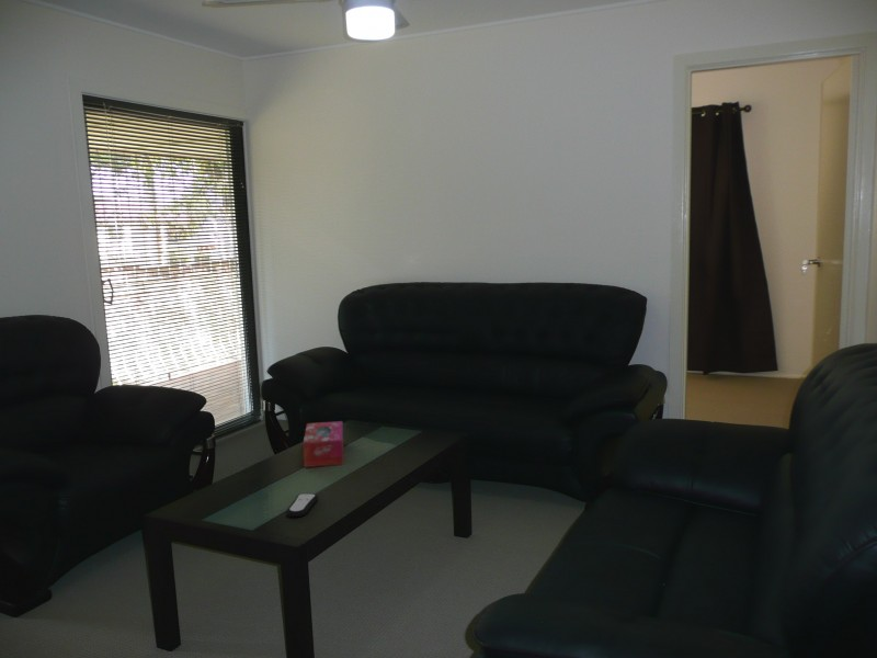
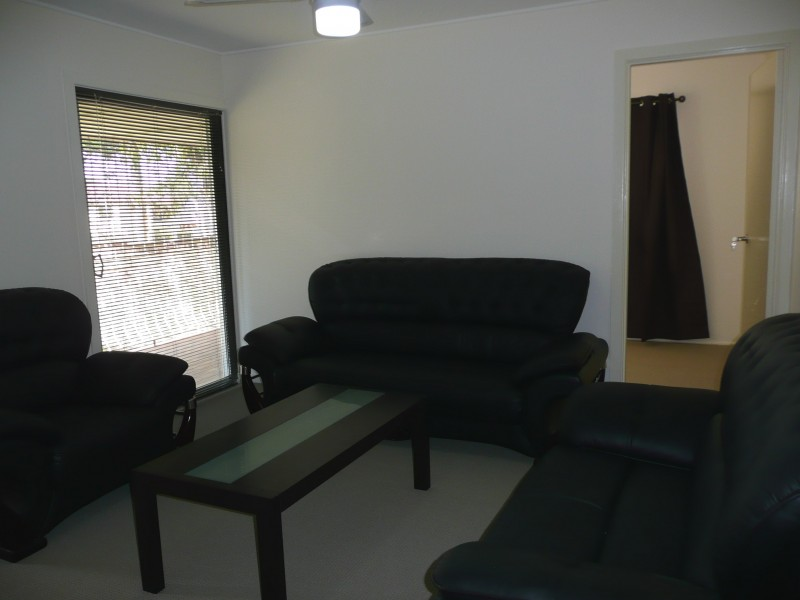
- remote control (301, 504)
- tissue box (323, 443)
